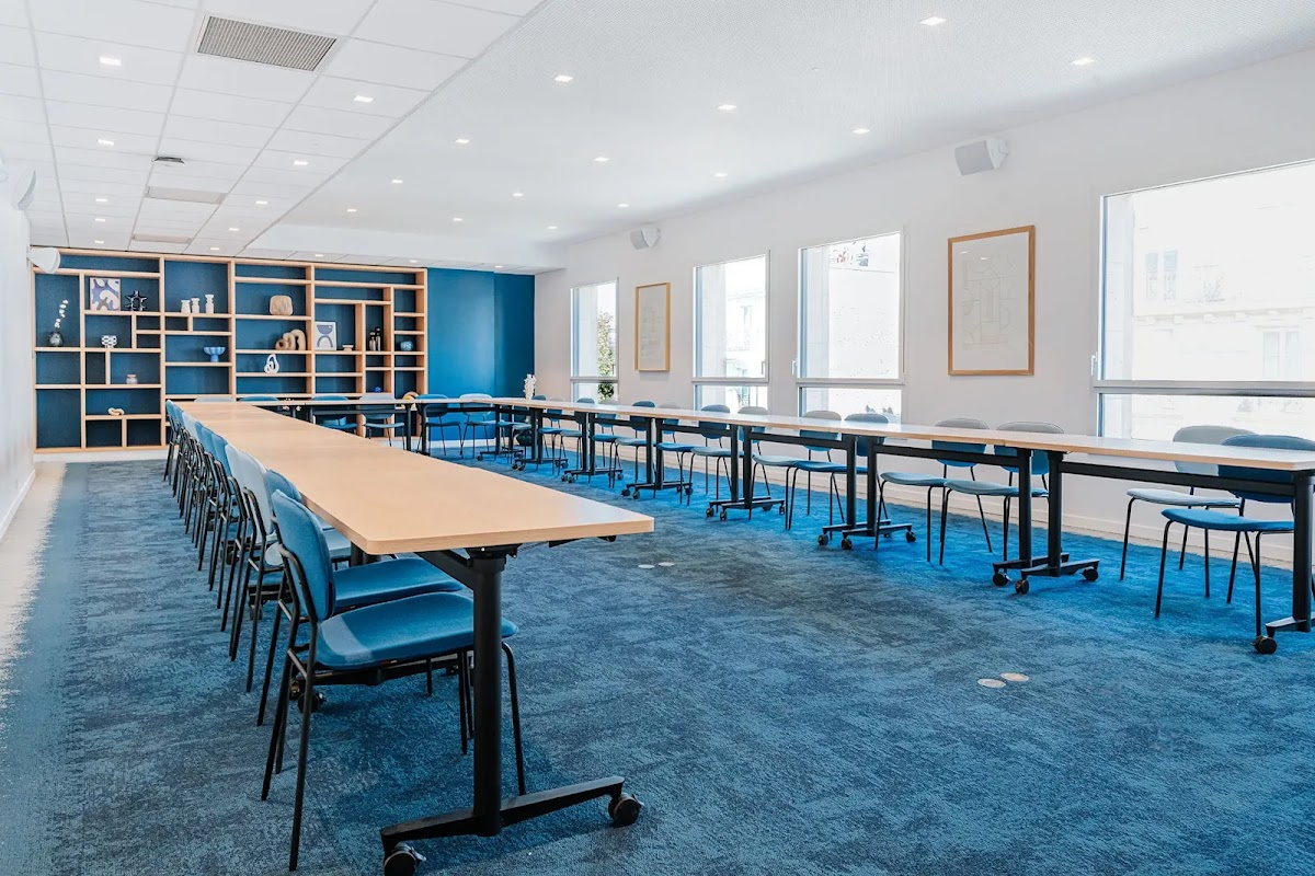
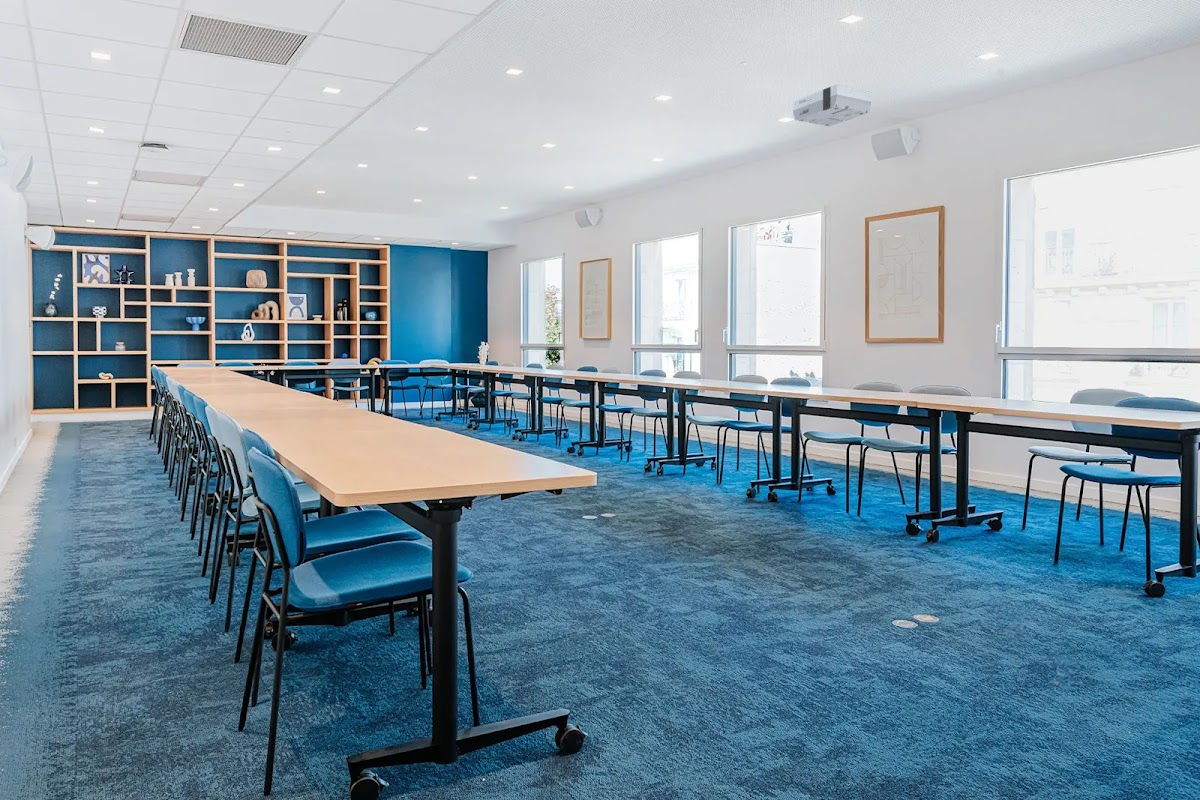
+ projector (831, 107)
